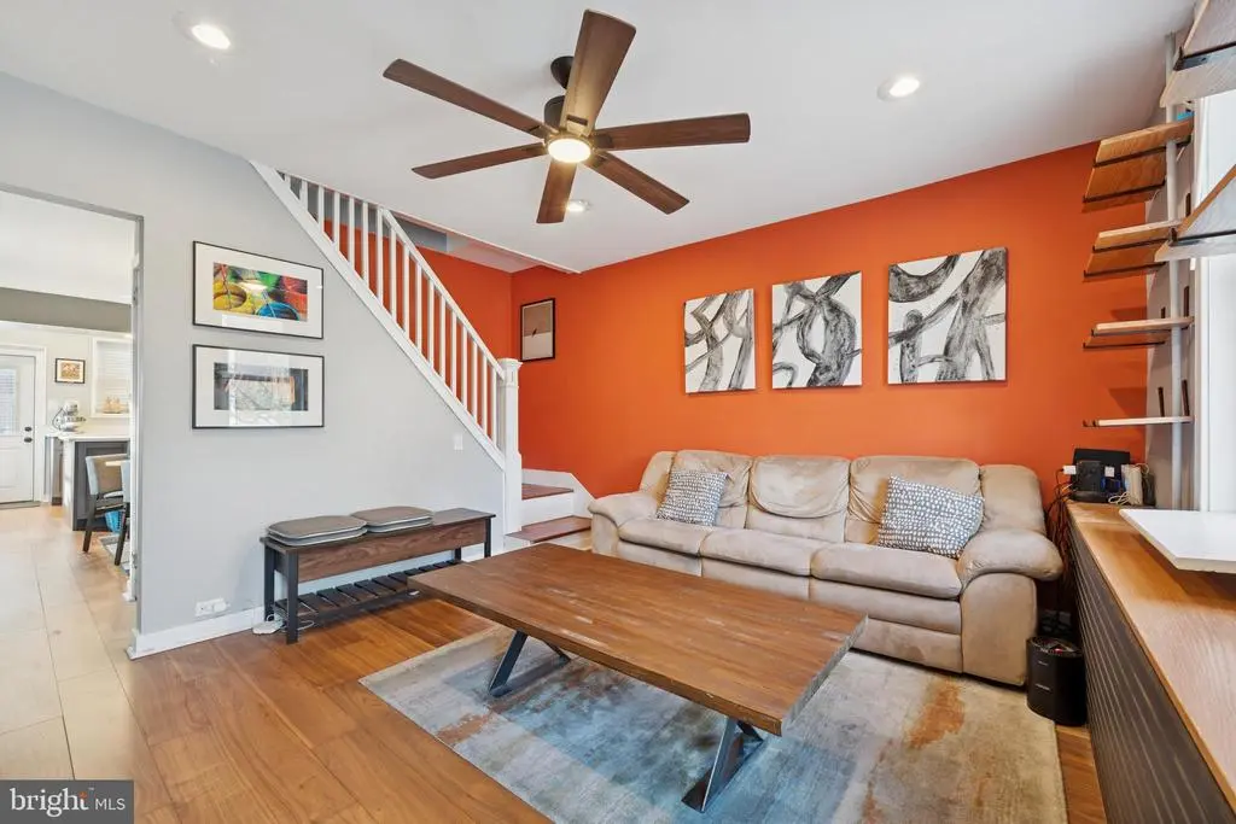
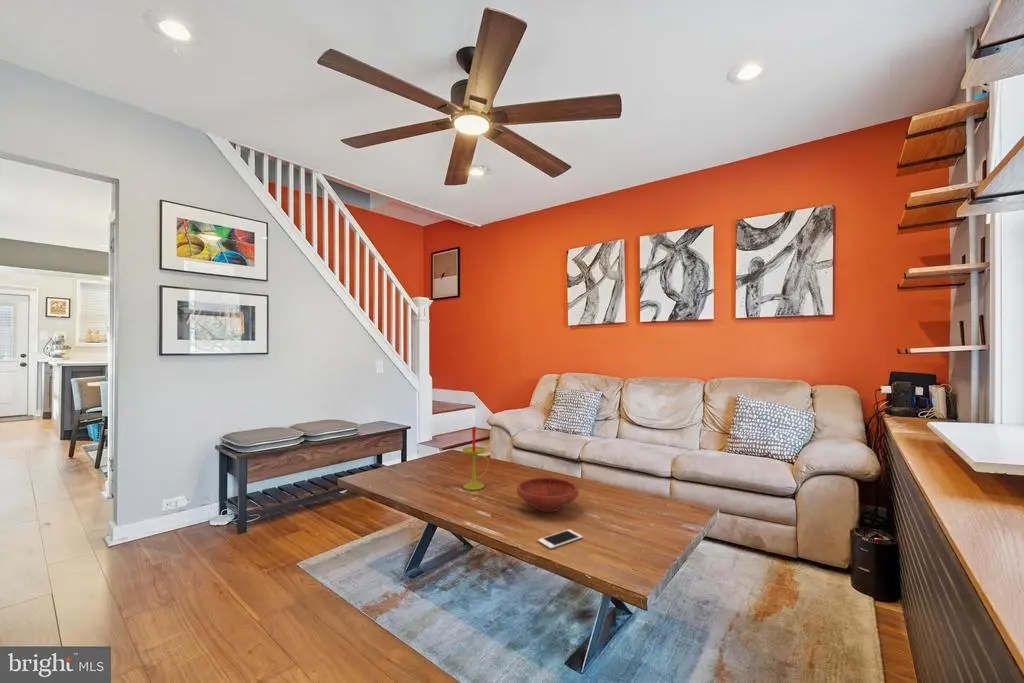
+ cell phone (560, 538)
+ bowl (547, 497)
+ candle (474, 455)
